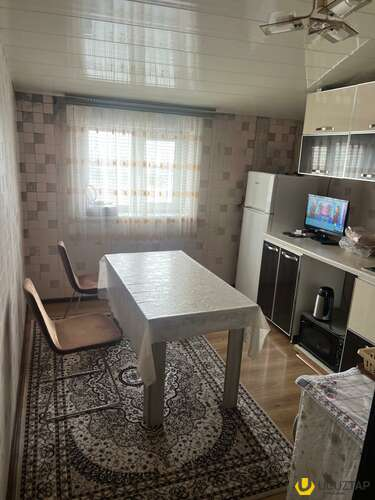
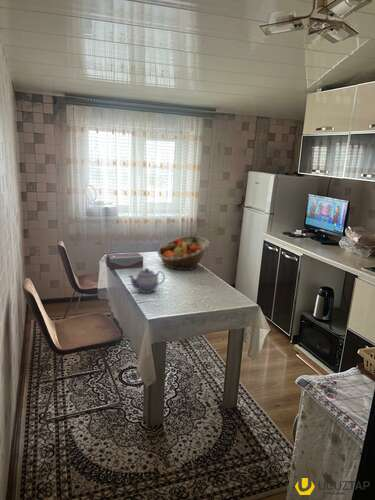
+ tissue box (124, 260)
+ teapot (146, 279)
+ fruit basket (183, 251)
